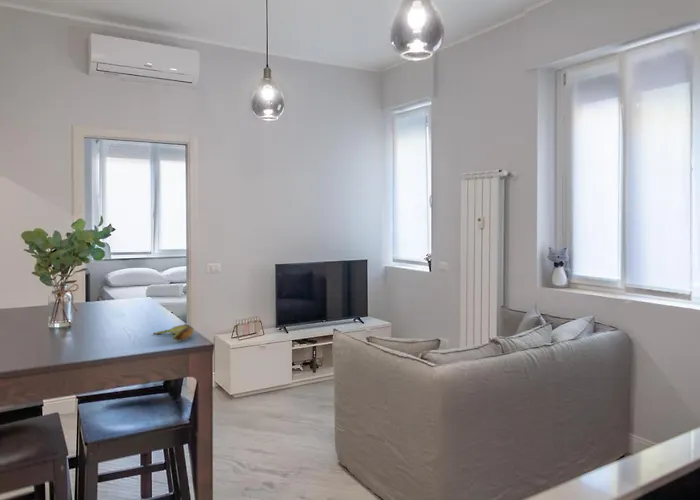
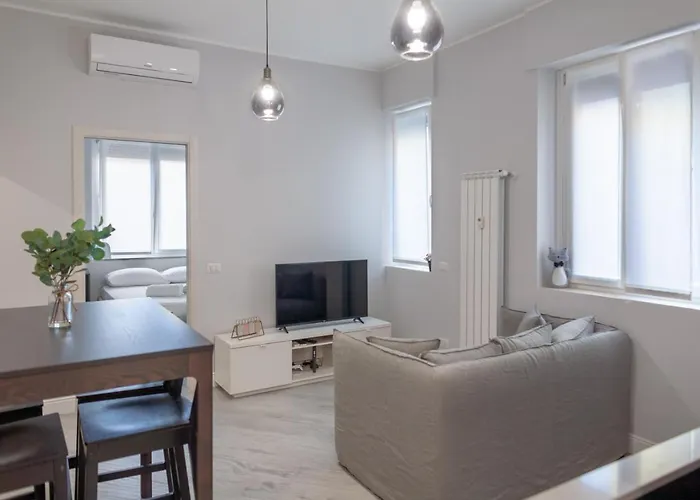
- banana (170, 331)
